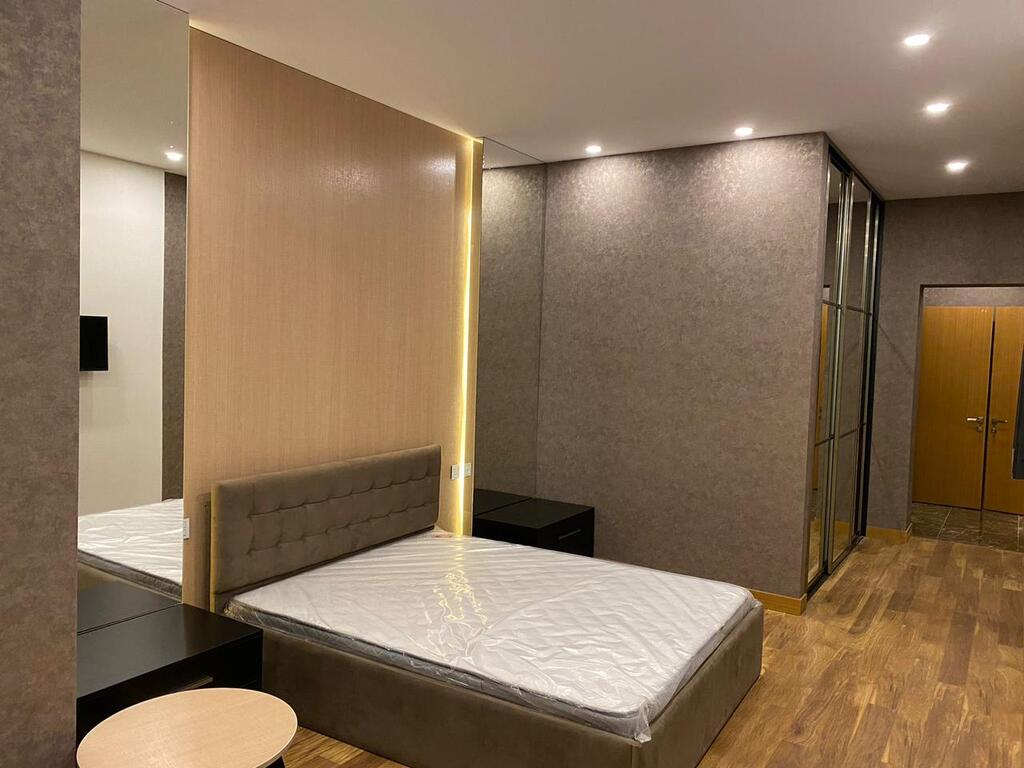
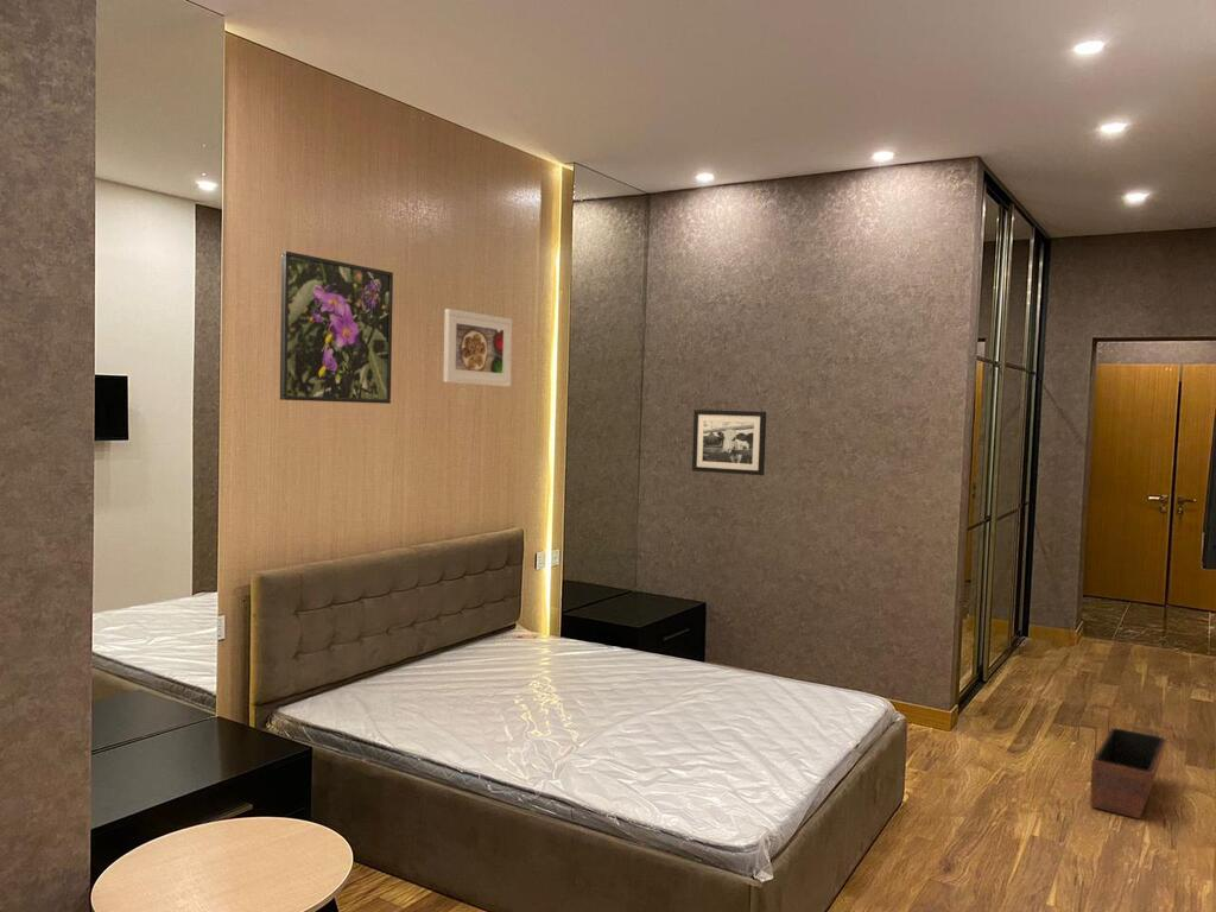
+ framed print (479, 349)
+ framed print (340, 331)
+ picture frame (728, 442)
+ planter (1121, 758)
